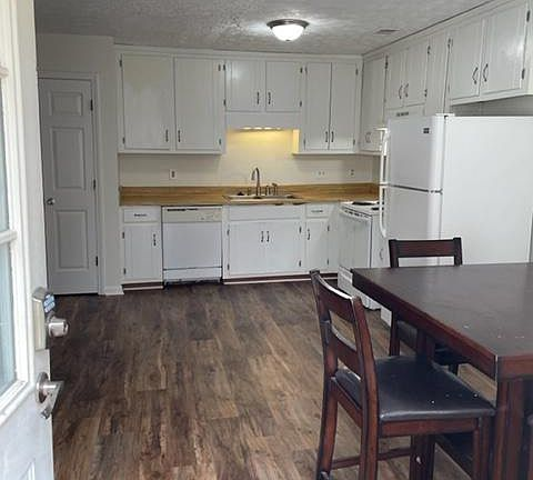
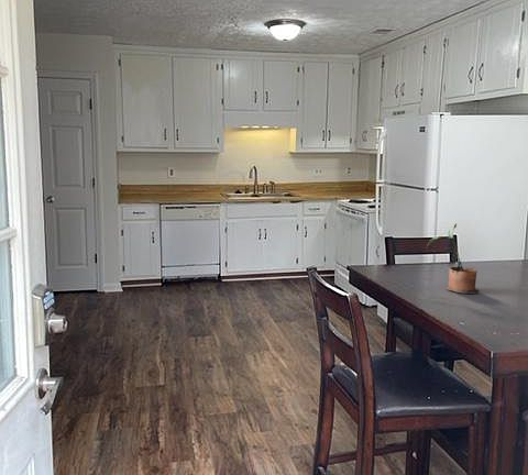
+ potted plant (458, 256)
